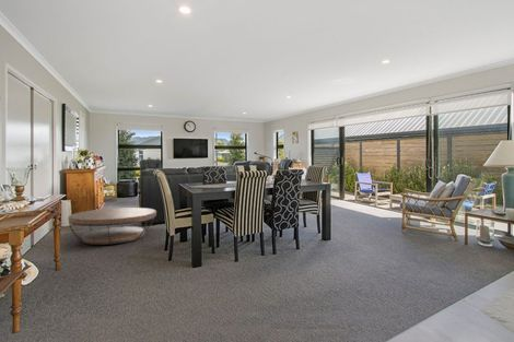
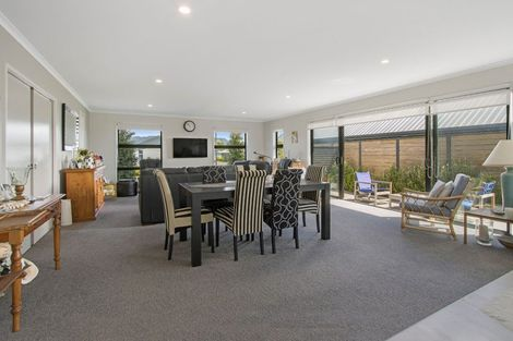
- coffee table (115, 224)
